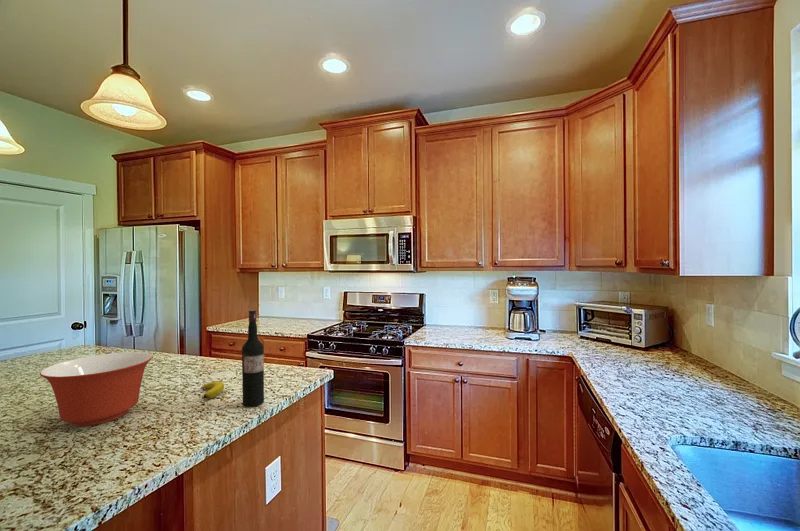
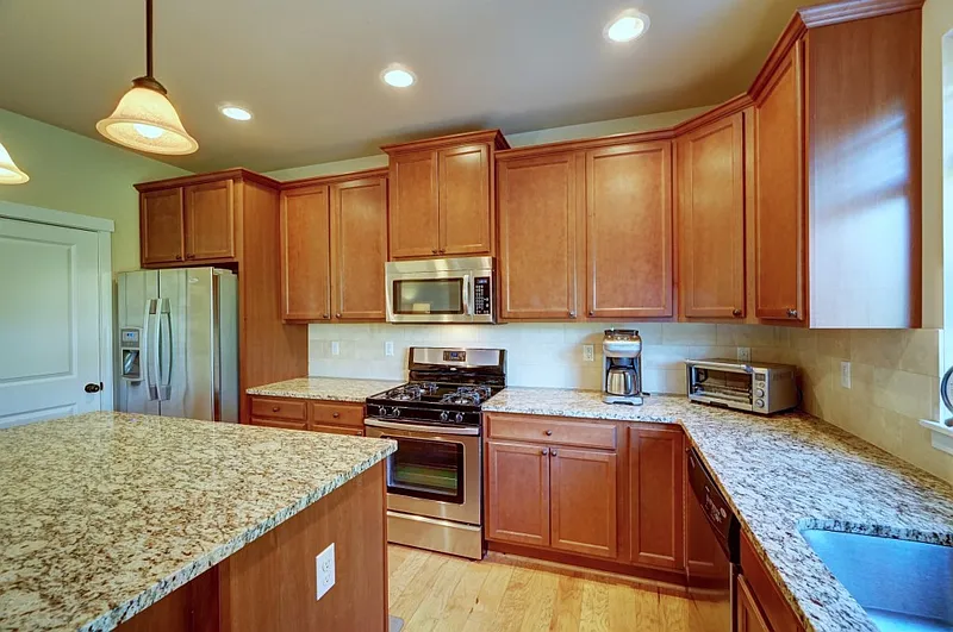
- wine bottle (252, 356)
- mixing bowl (101, 389)
- banana (212, 388)
